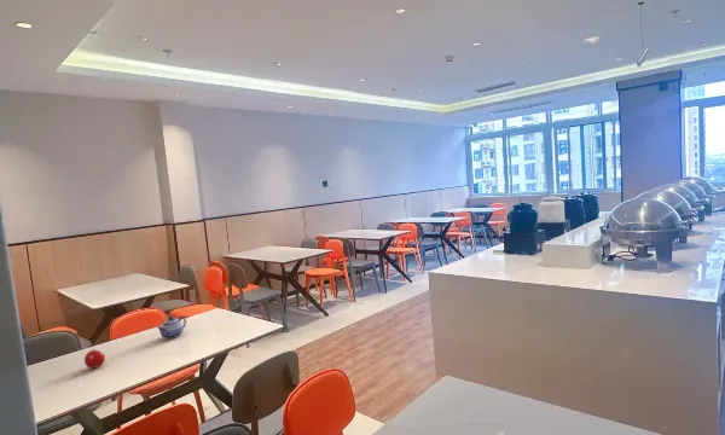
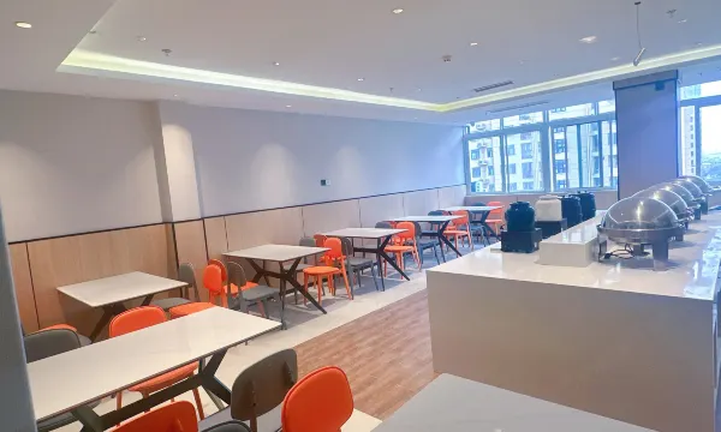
- teapot (172, 326)
- fruit (94, 358)
